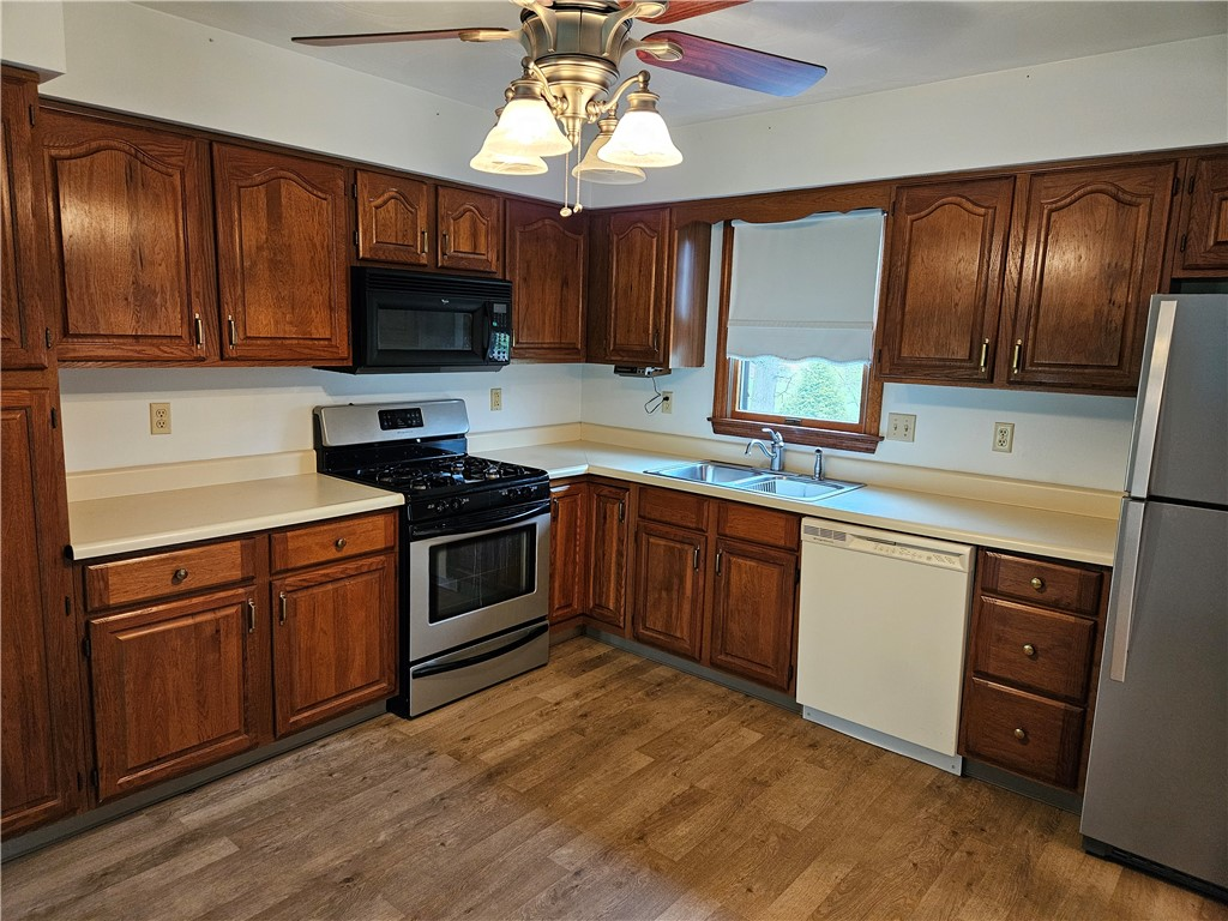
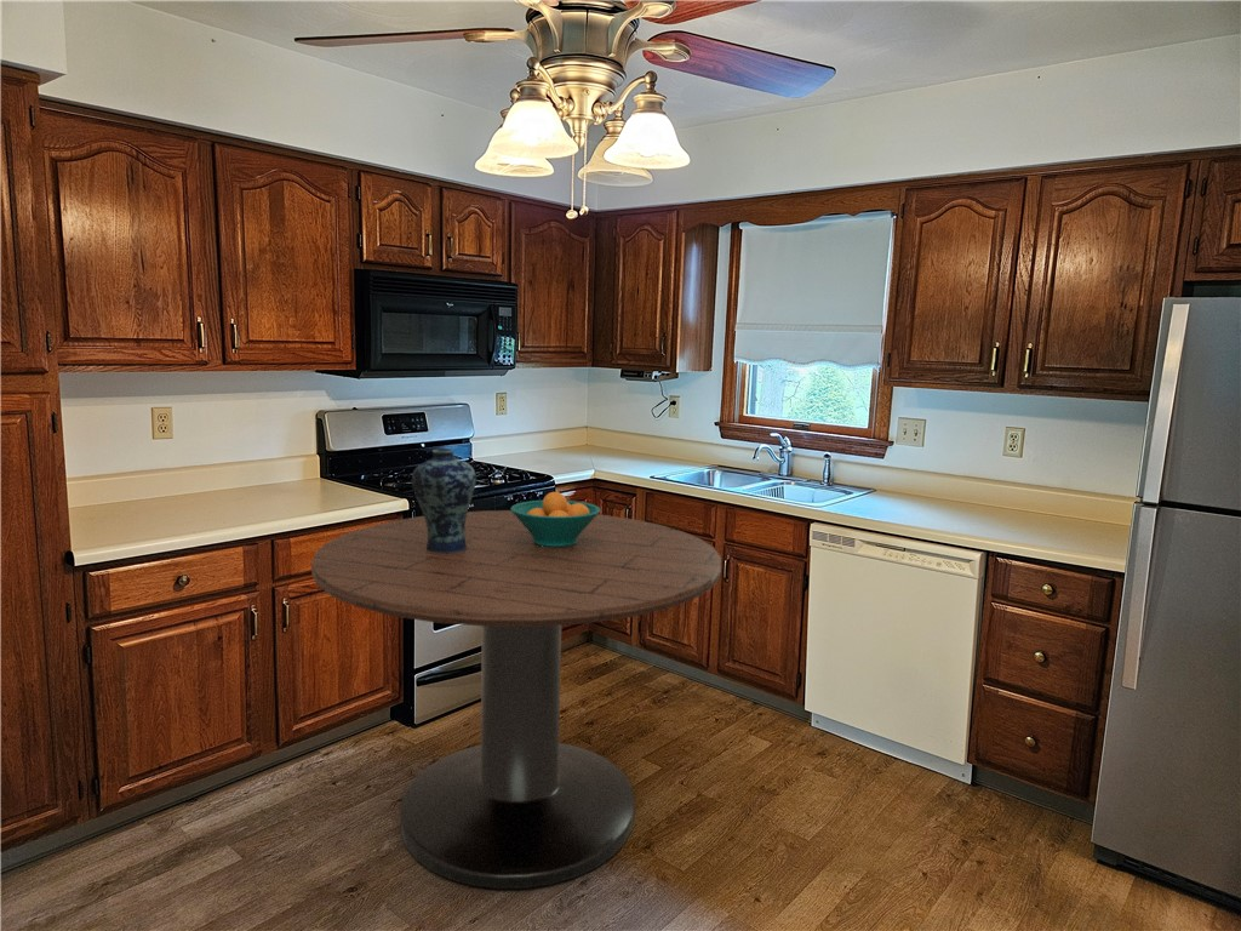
+ dining table (521, 684)
+ fruit bowl (555, 516)
+ vase (444, 498)
